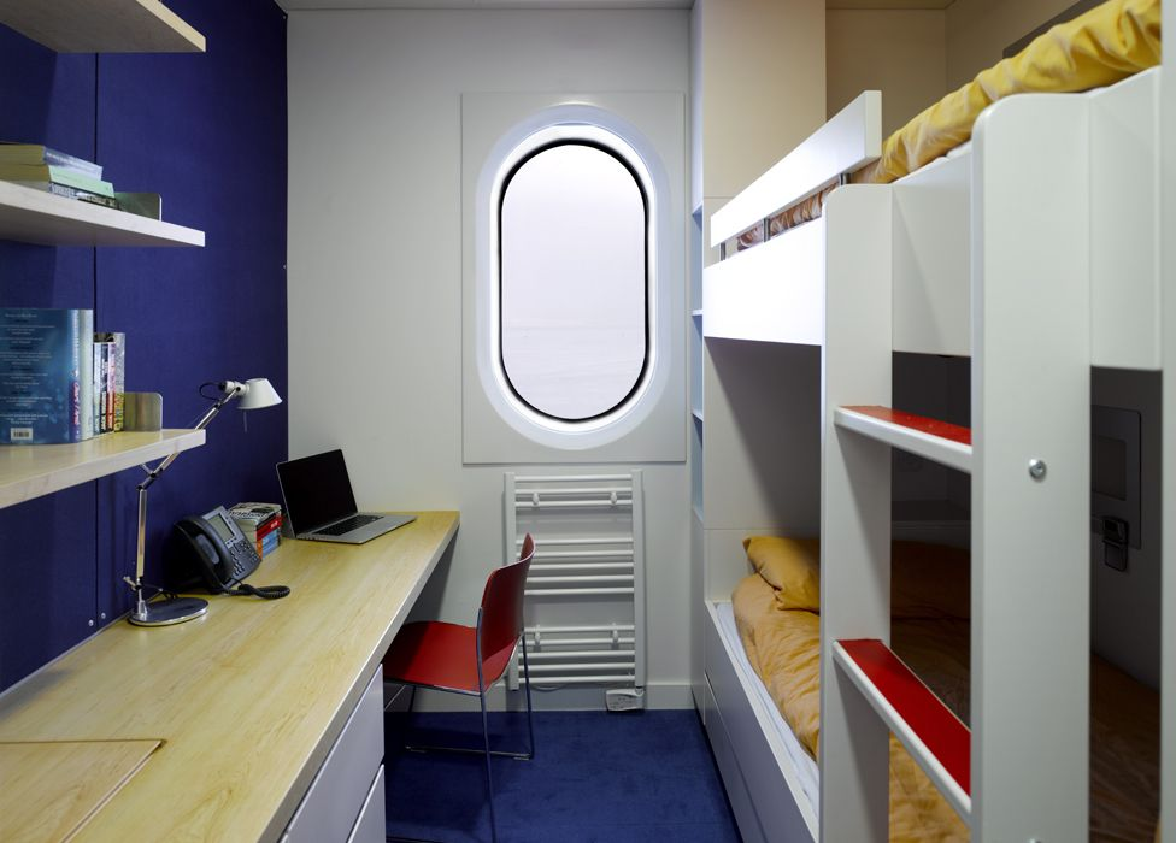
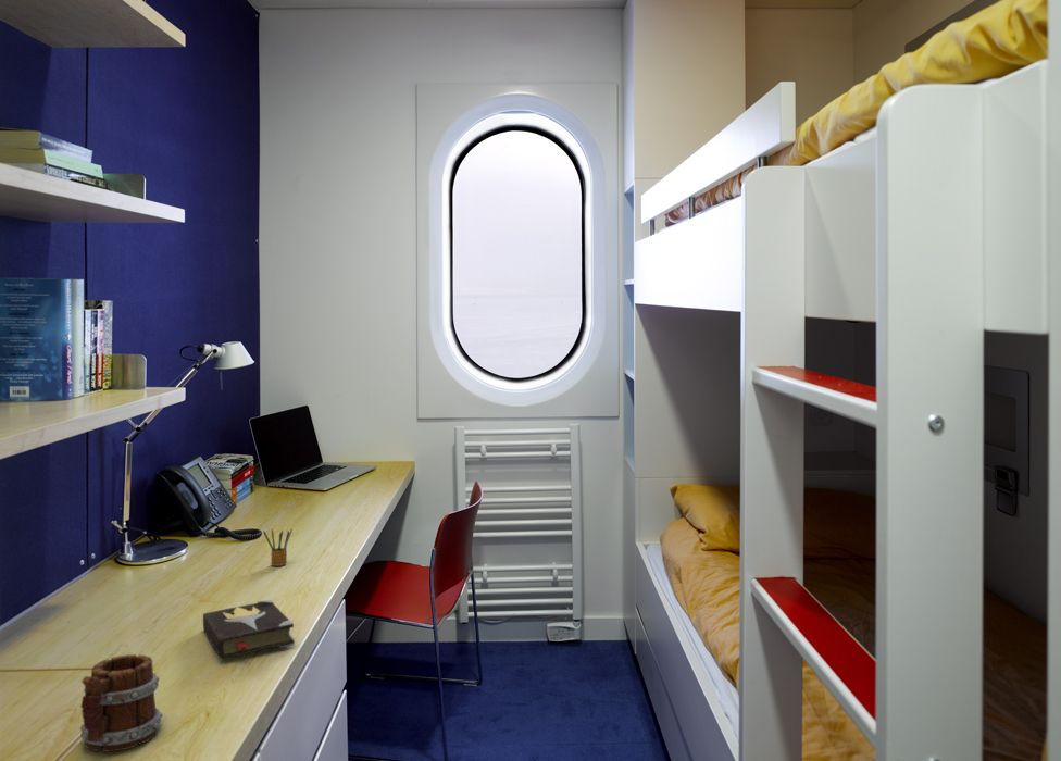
+ pencil box (278, 546)
+ mug (116, 700)
+ hardback book (247, 626)
